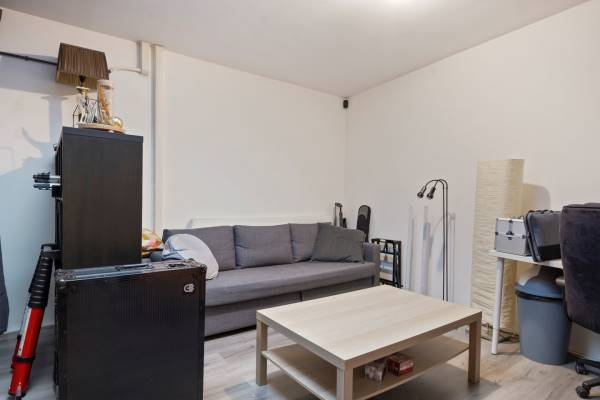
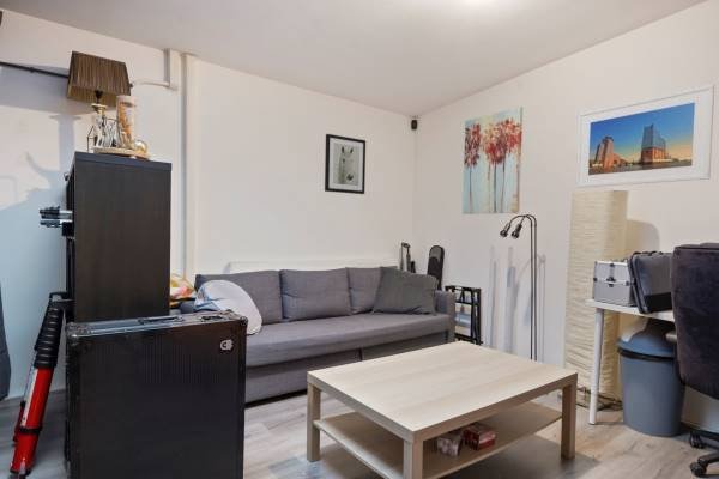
+ wall art (490, 164)
+ wall art (345, 164)
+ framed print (636, 141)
